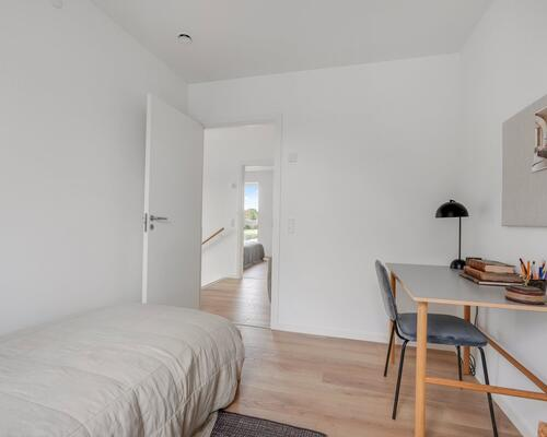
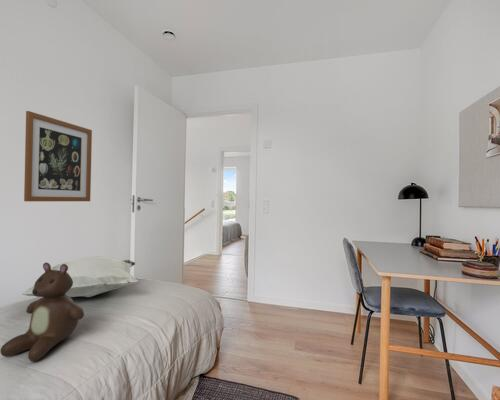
+ wall art (62, 161)
+ teddy bear (44, 306)
+ cushion (90, 274)
